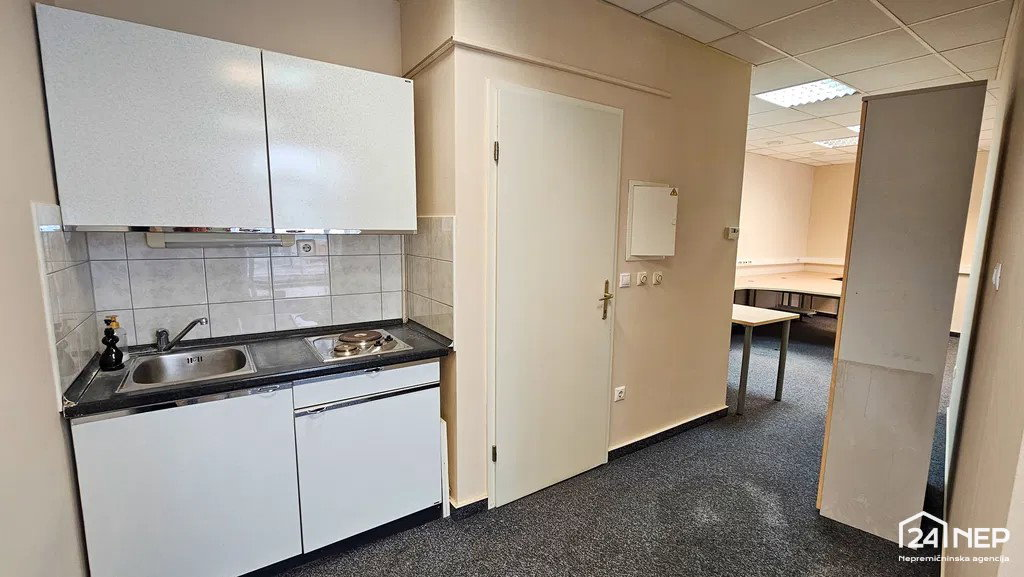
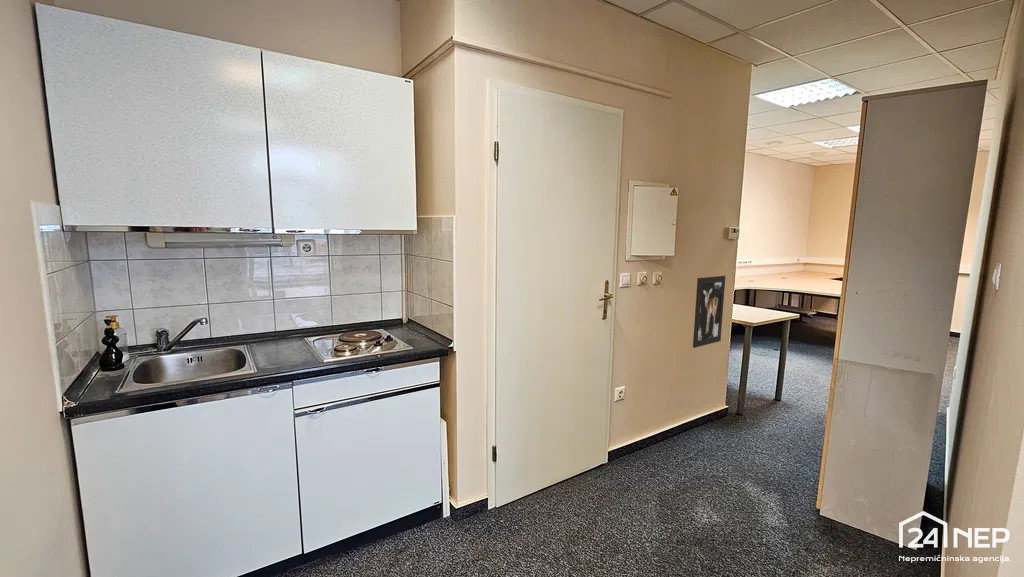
+ wall art (709, 310)
